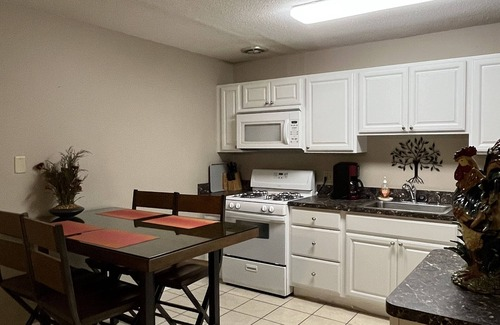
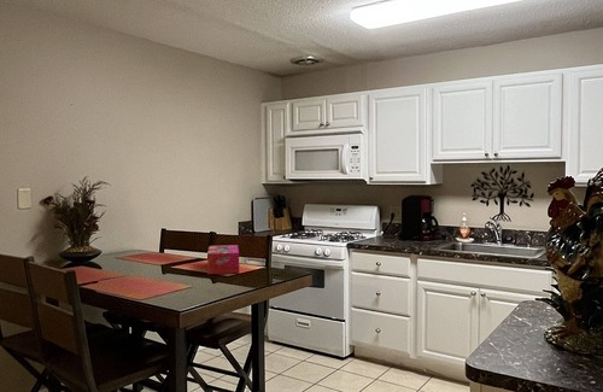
+ tissue box (223, 258)
